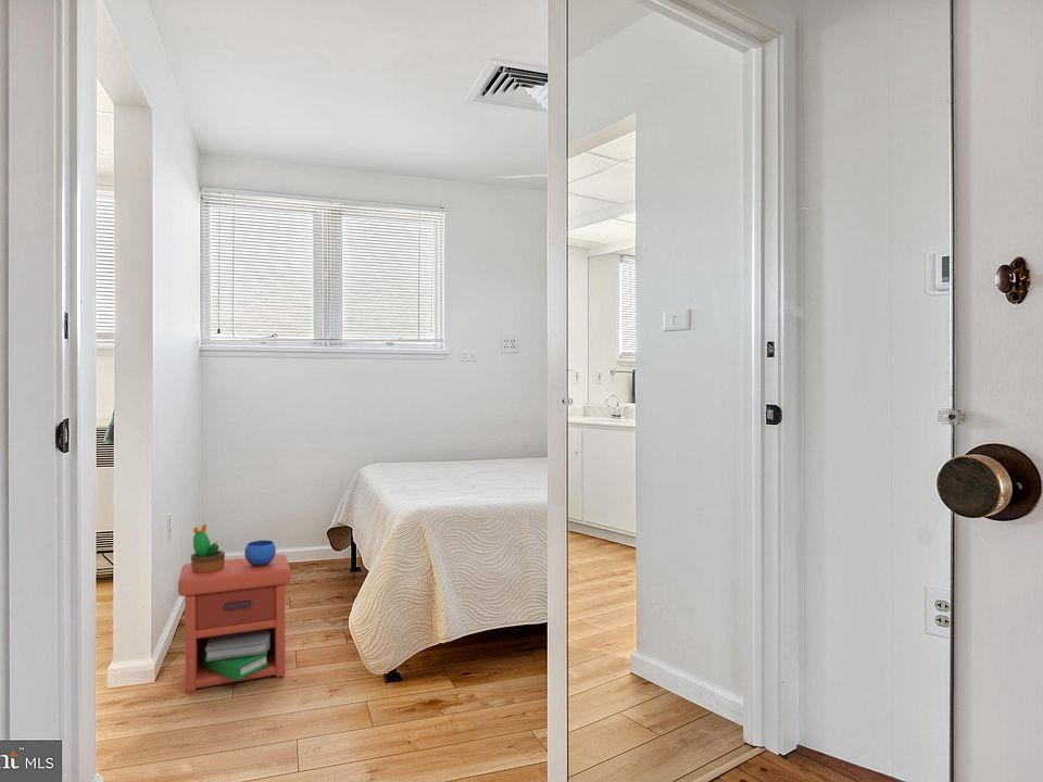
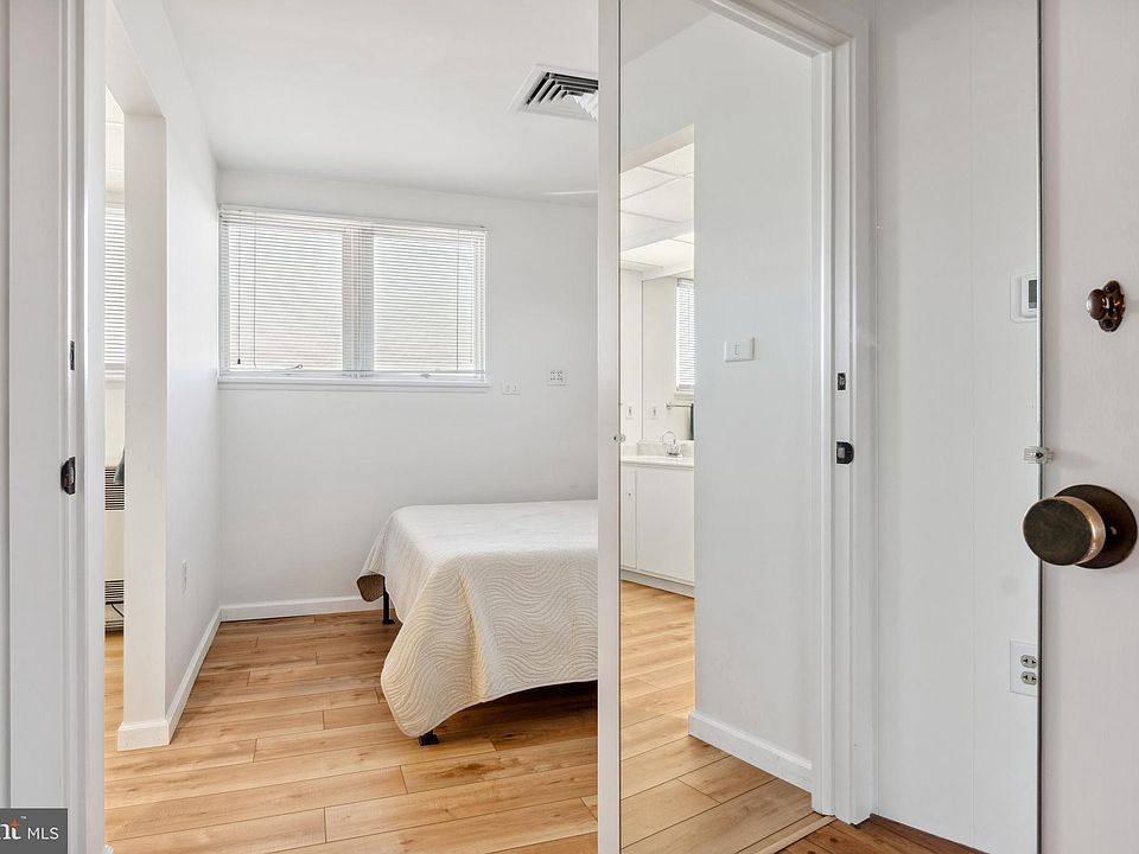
- nightstand (236, 598)
